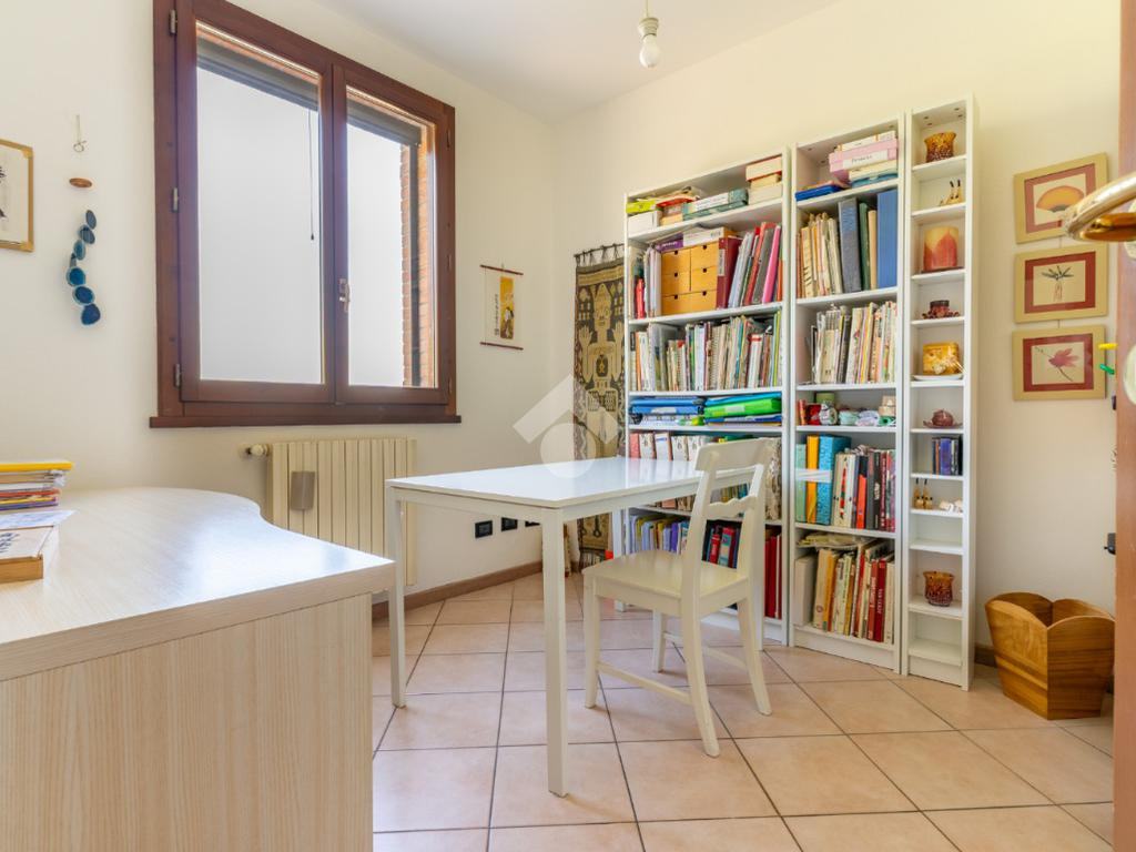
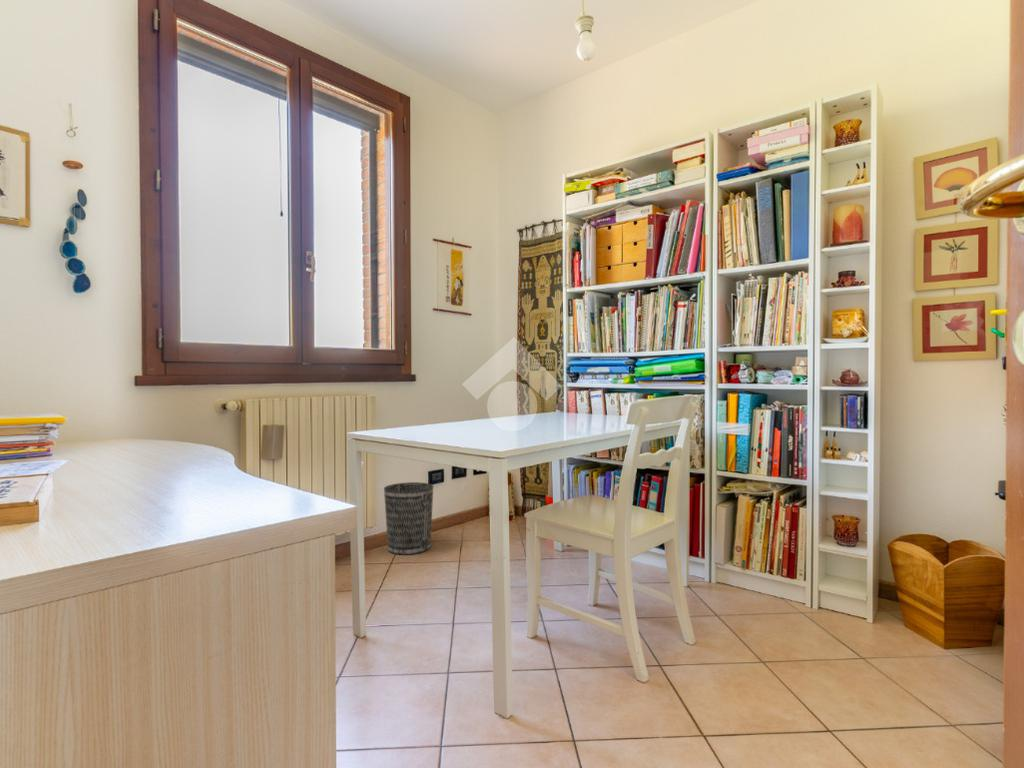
+ wastebasket (409, 517)
